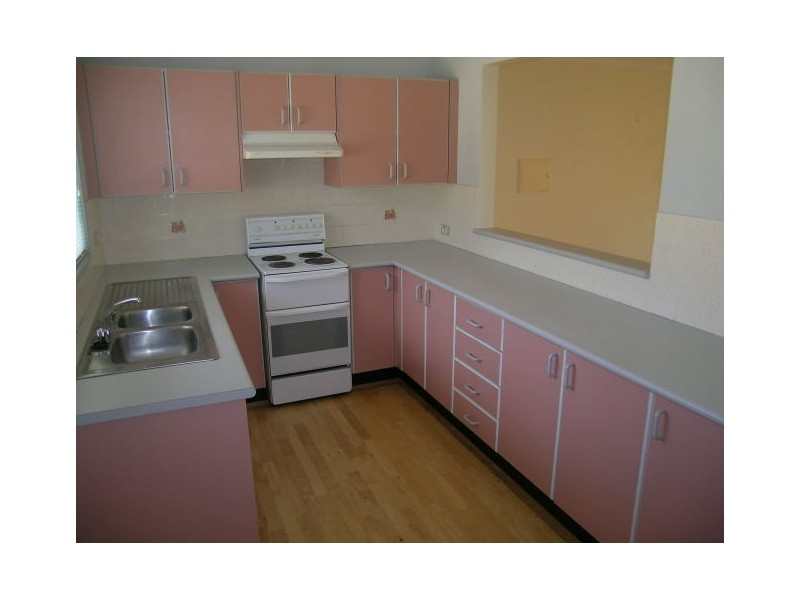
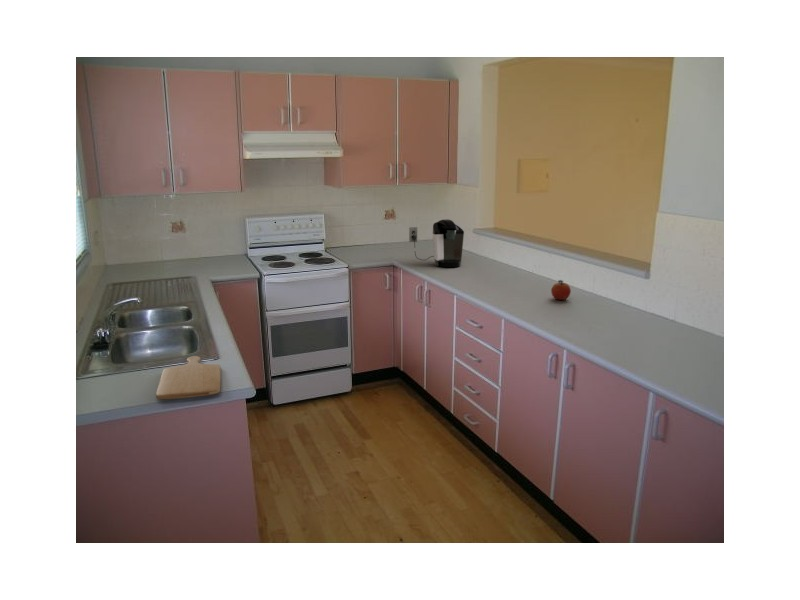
+ chopping board (191, 375)
+ fruit (561, 289)
+ coffee maker (438, 242)
